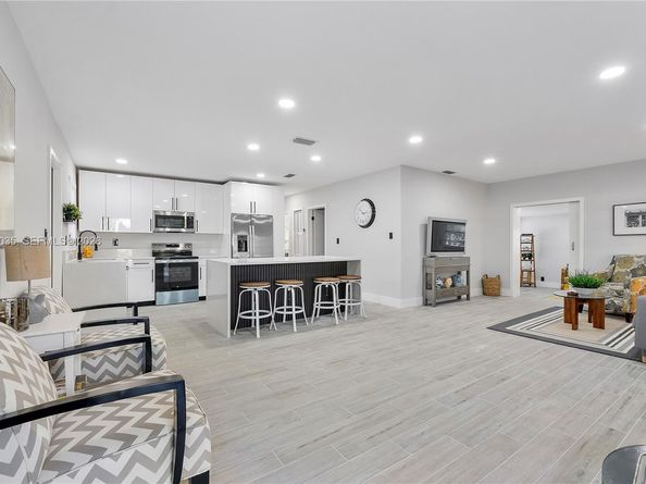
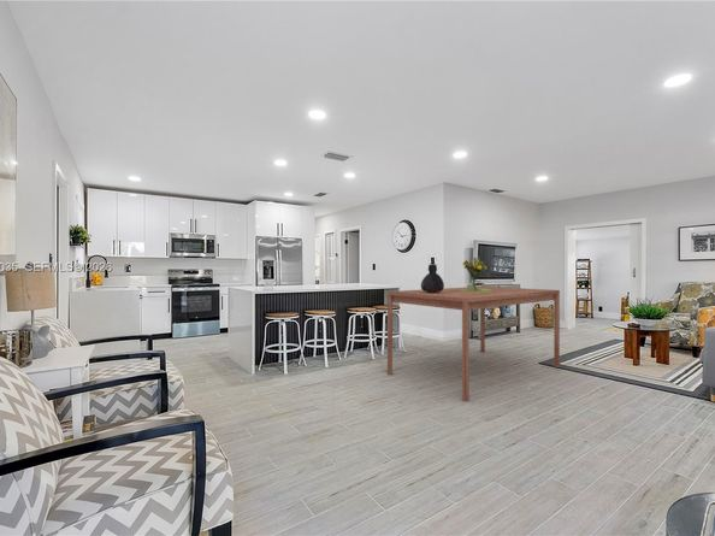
+ bouquet (473, 272)
+ vessel (432, 278)
+ dining table (480, 330)
